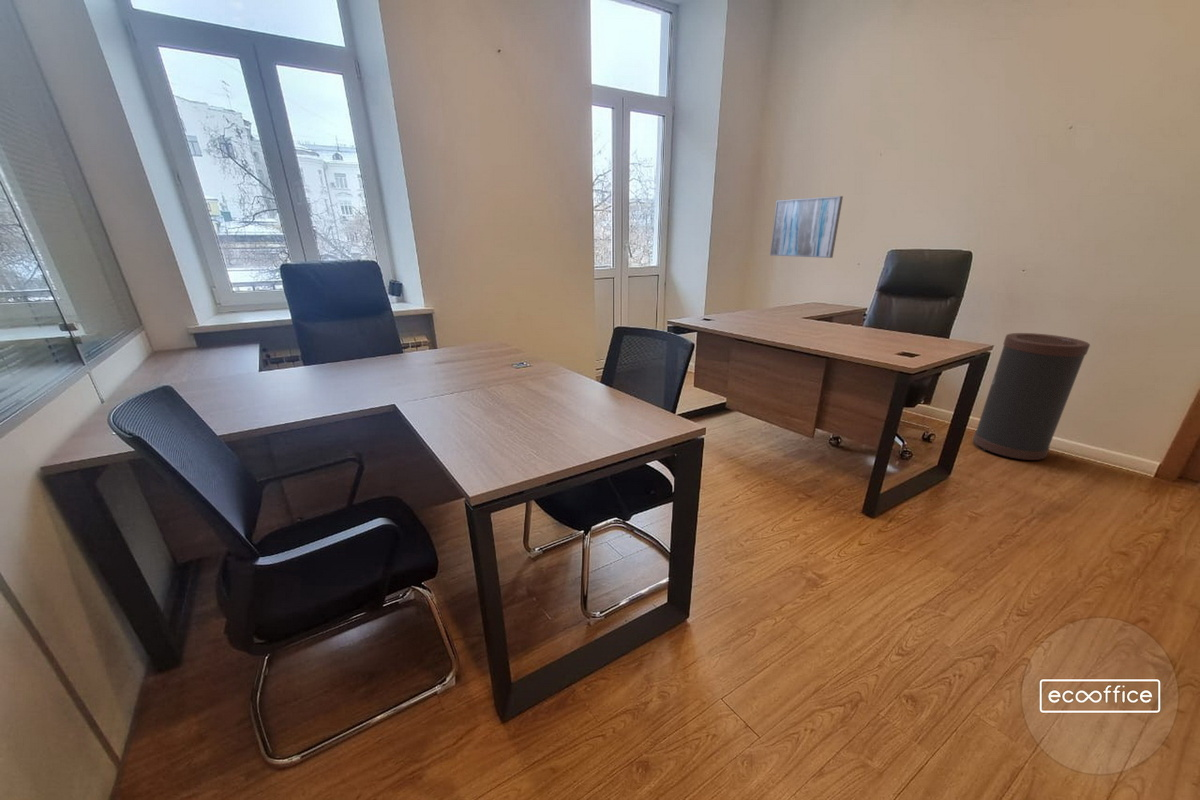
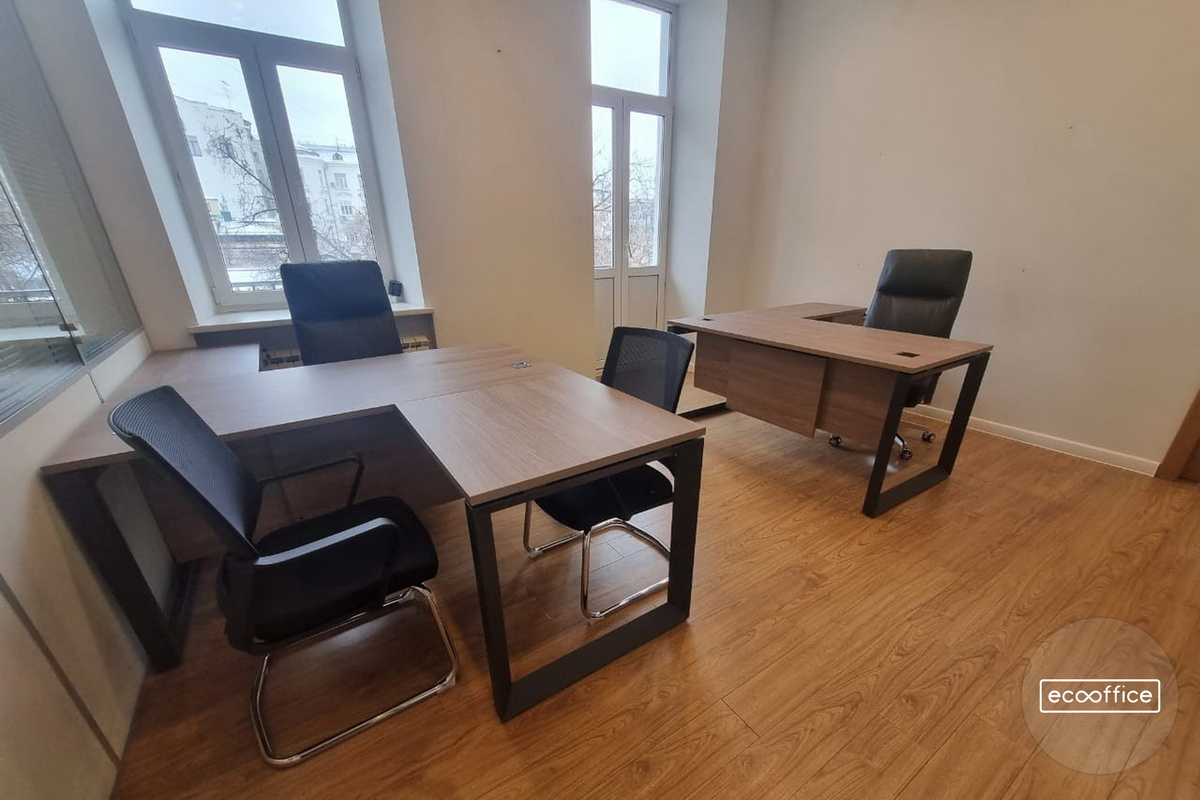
- wall art (803, 228)
- trash can (1025, 396)
